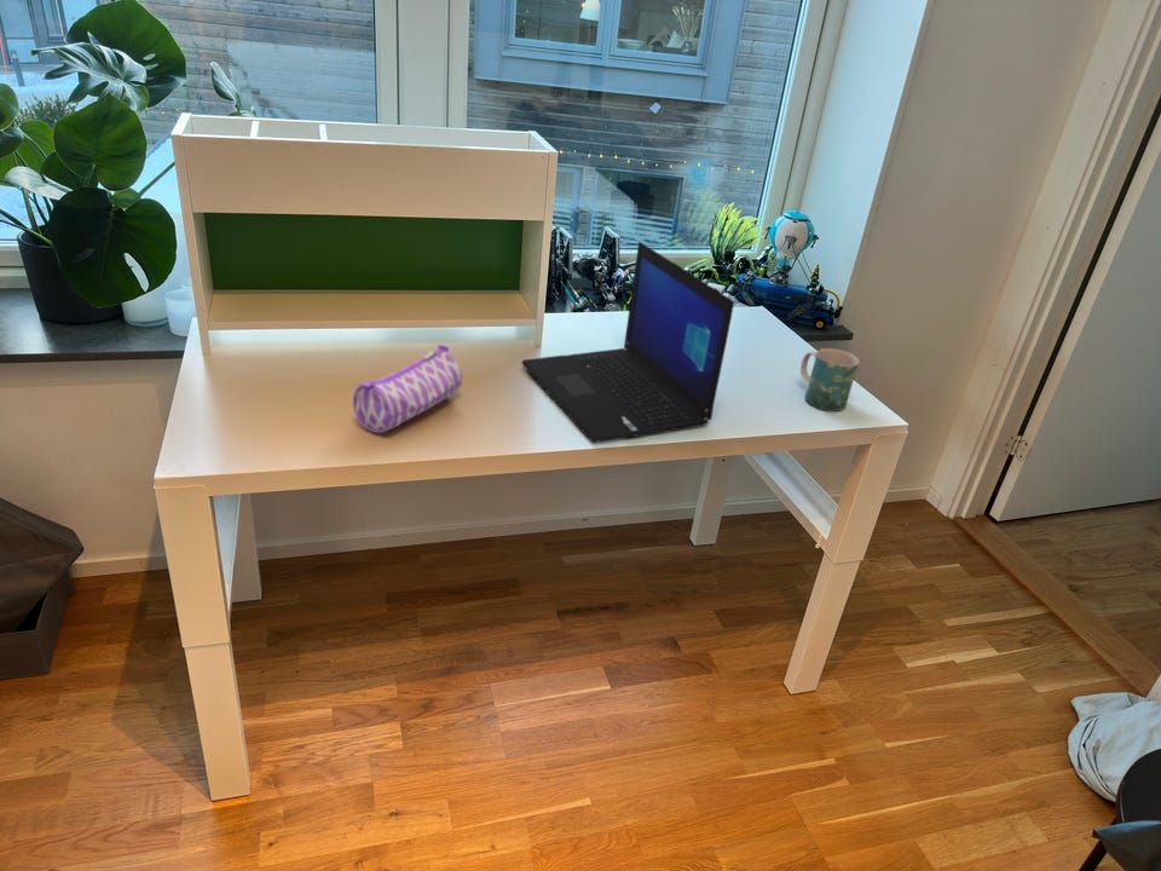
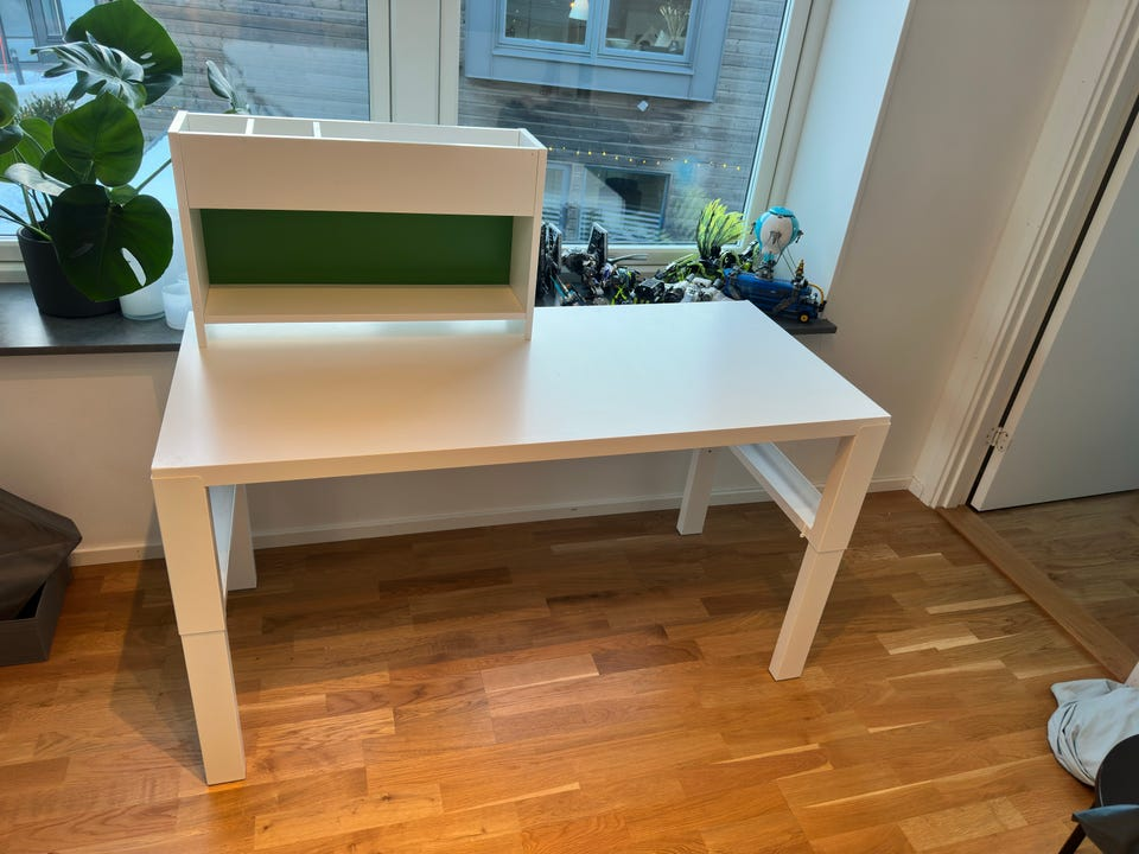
- pencil case (410, 387)
- laptop (625, 335)
- mug (824, 375)
